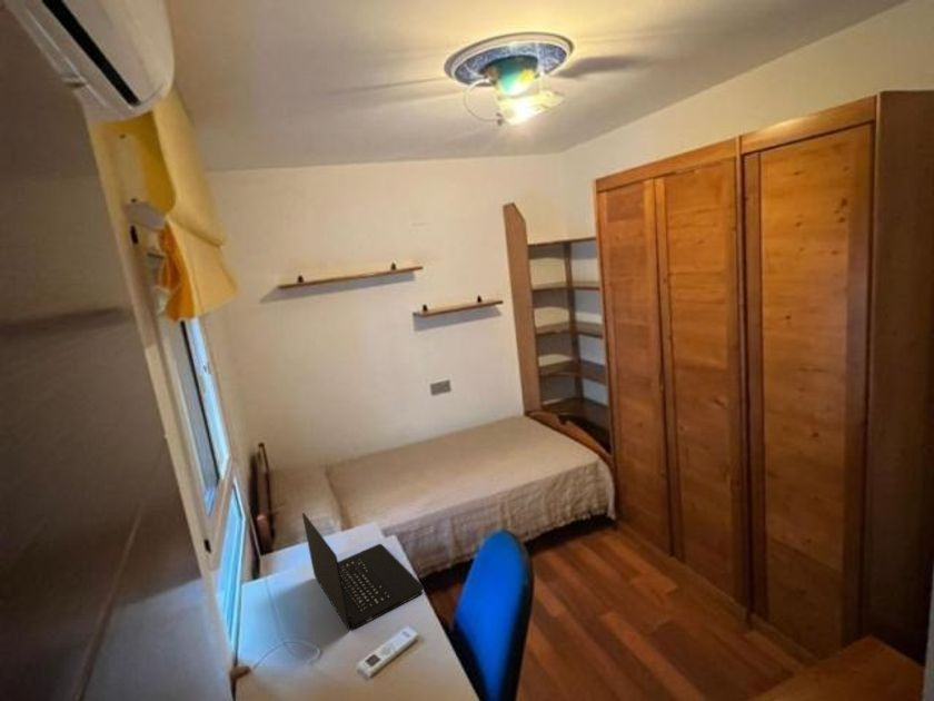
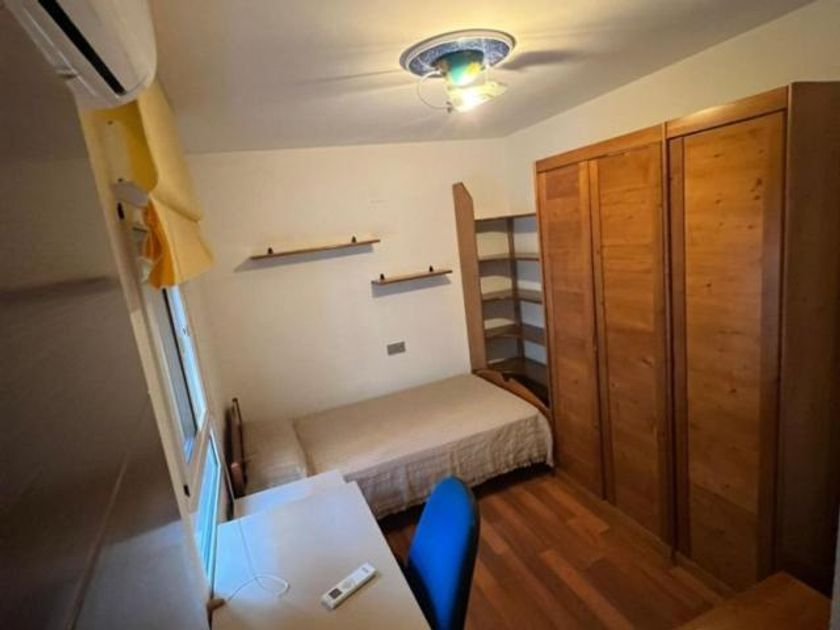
- laptop (361, 551)
